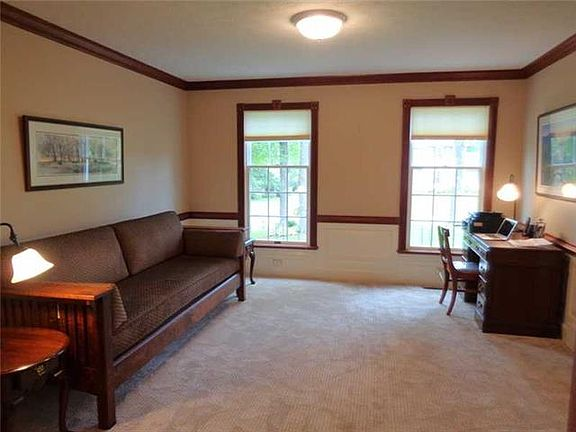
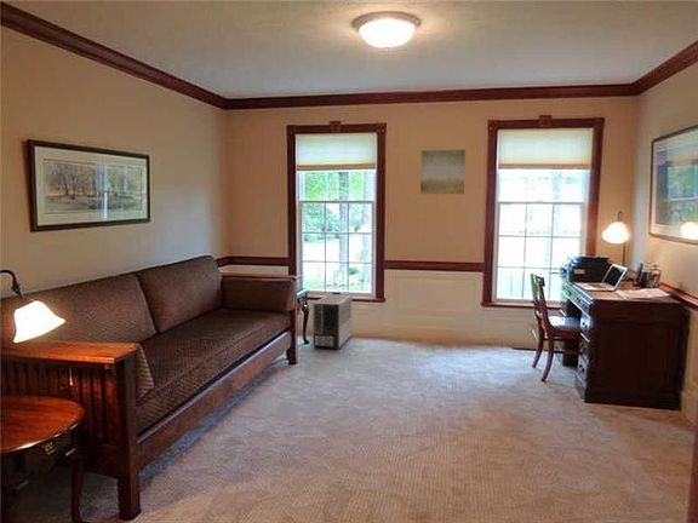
+ air purifier (333, 320)
+ wall art (442, 172)
